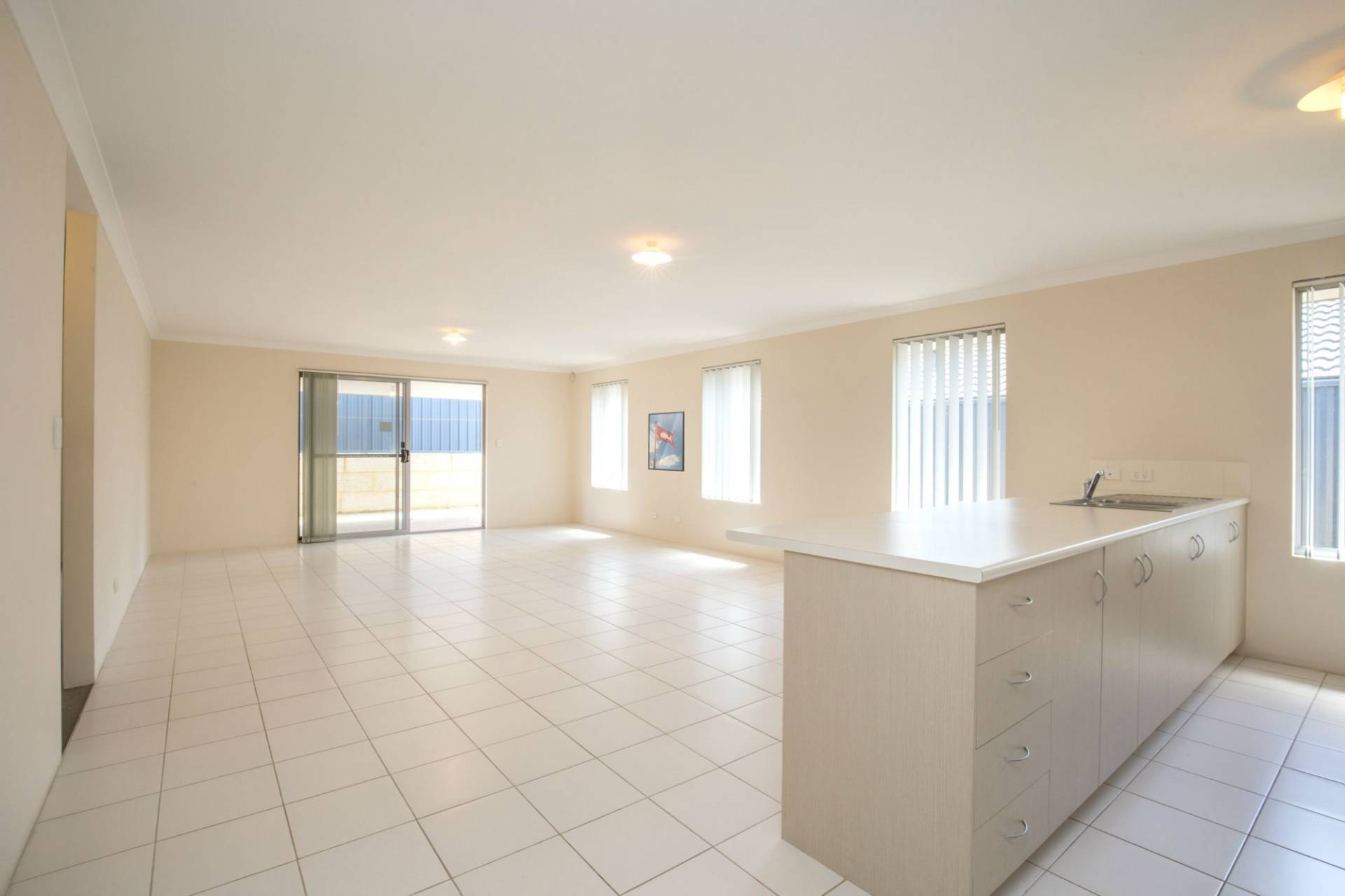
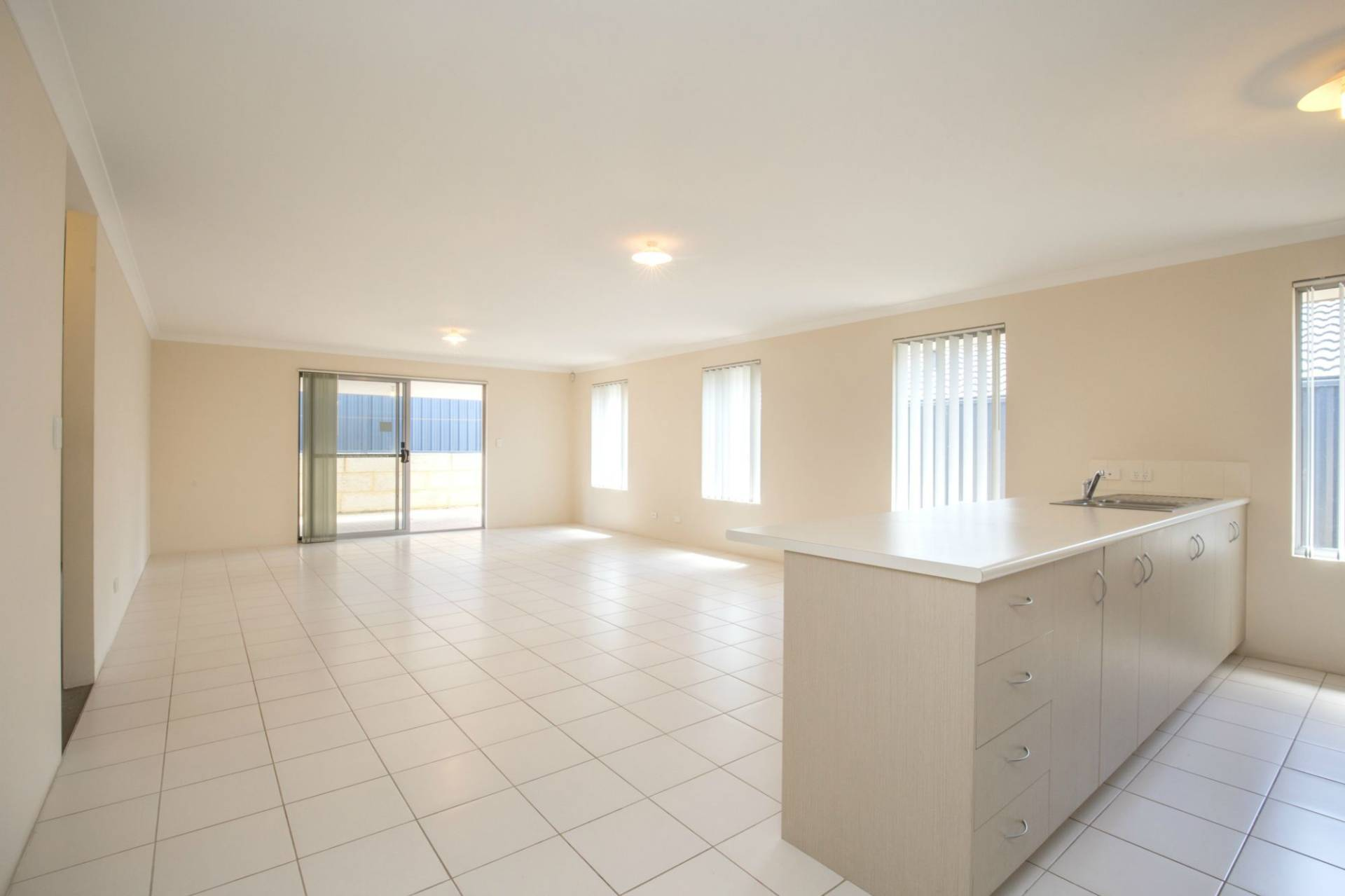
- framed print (665, 441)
